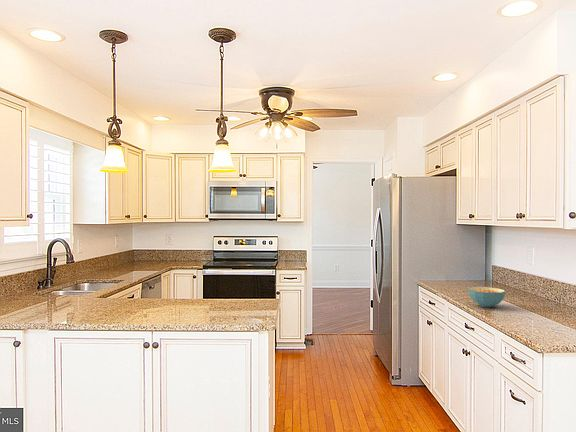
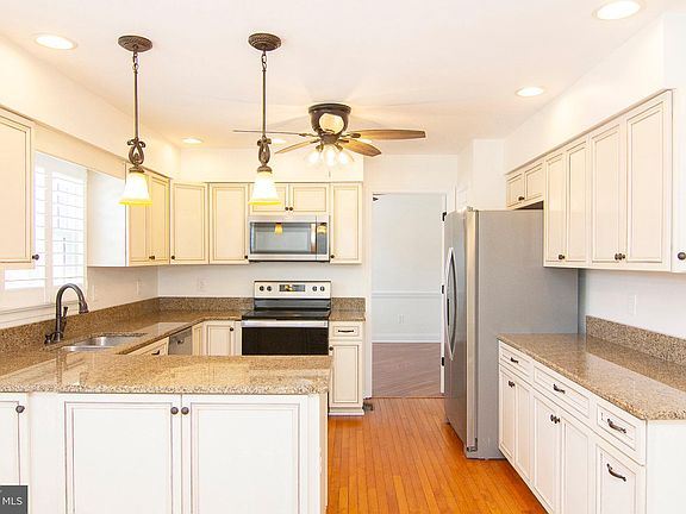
- cereal bowl (486, 297)
